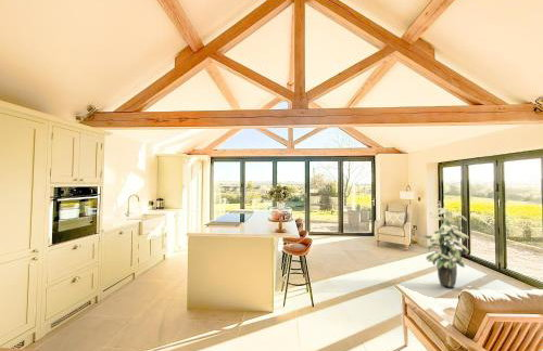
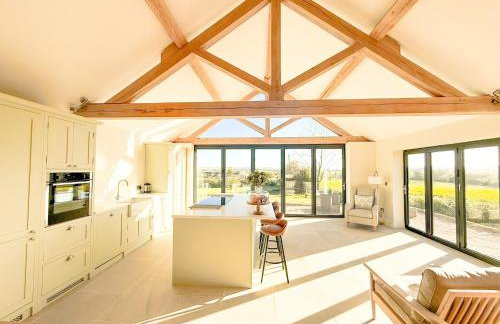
- indoor plant (444, 246)
